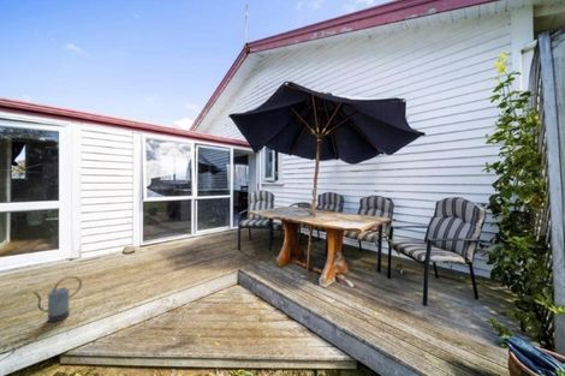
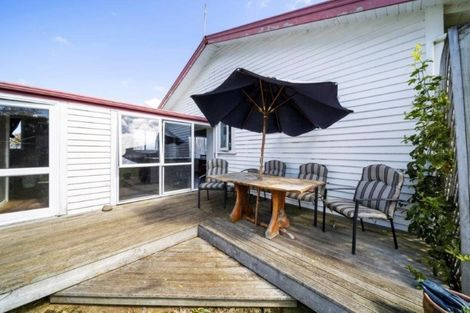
- watering can (58, 298)
